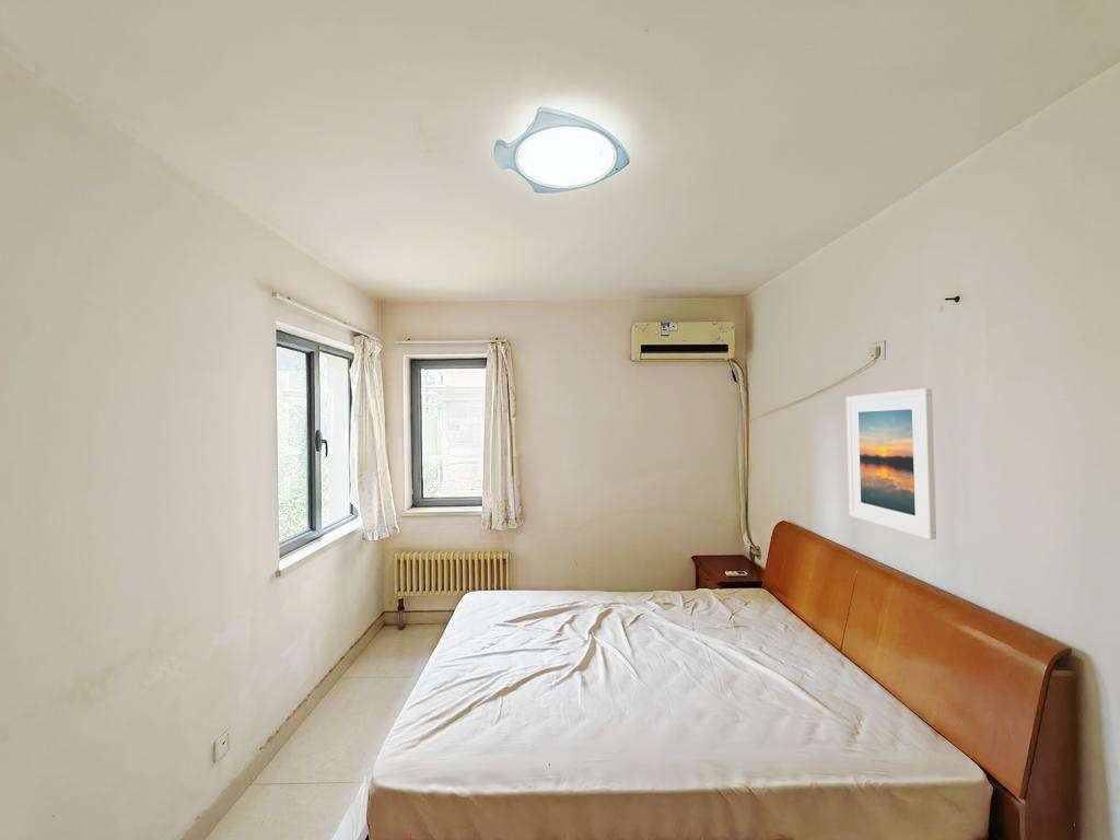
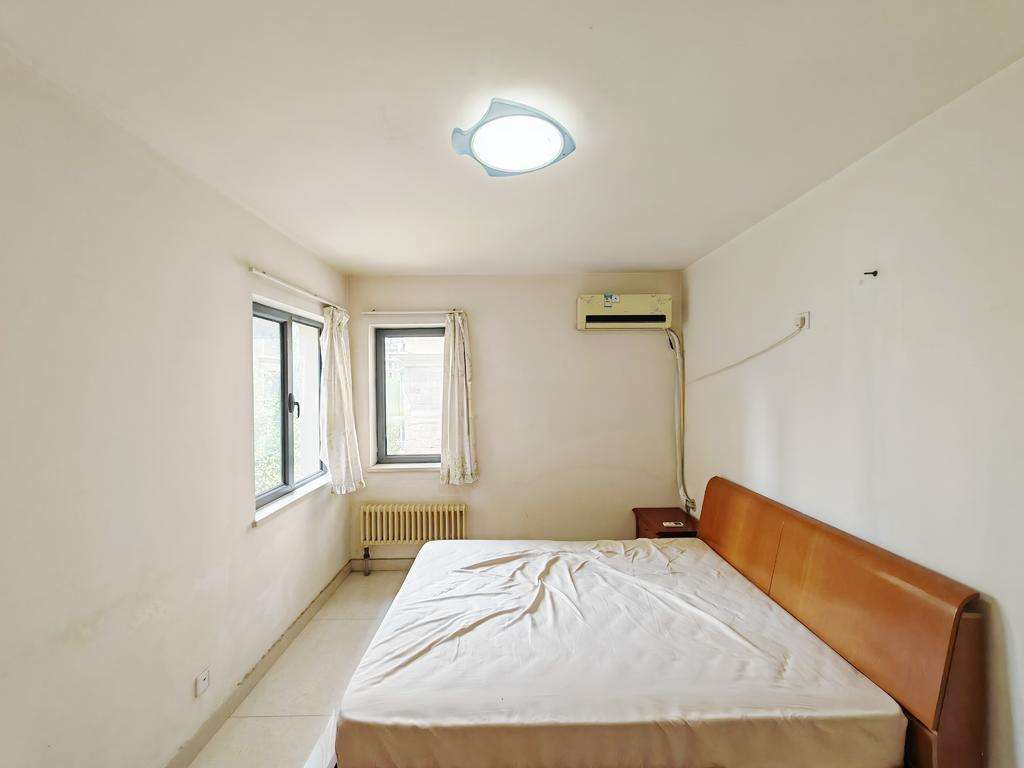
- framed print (885, 459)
